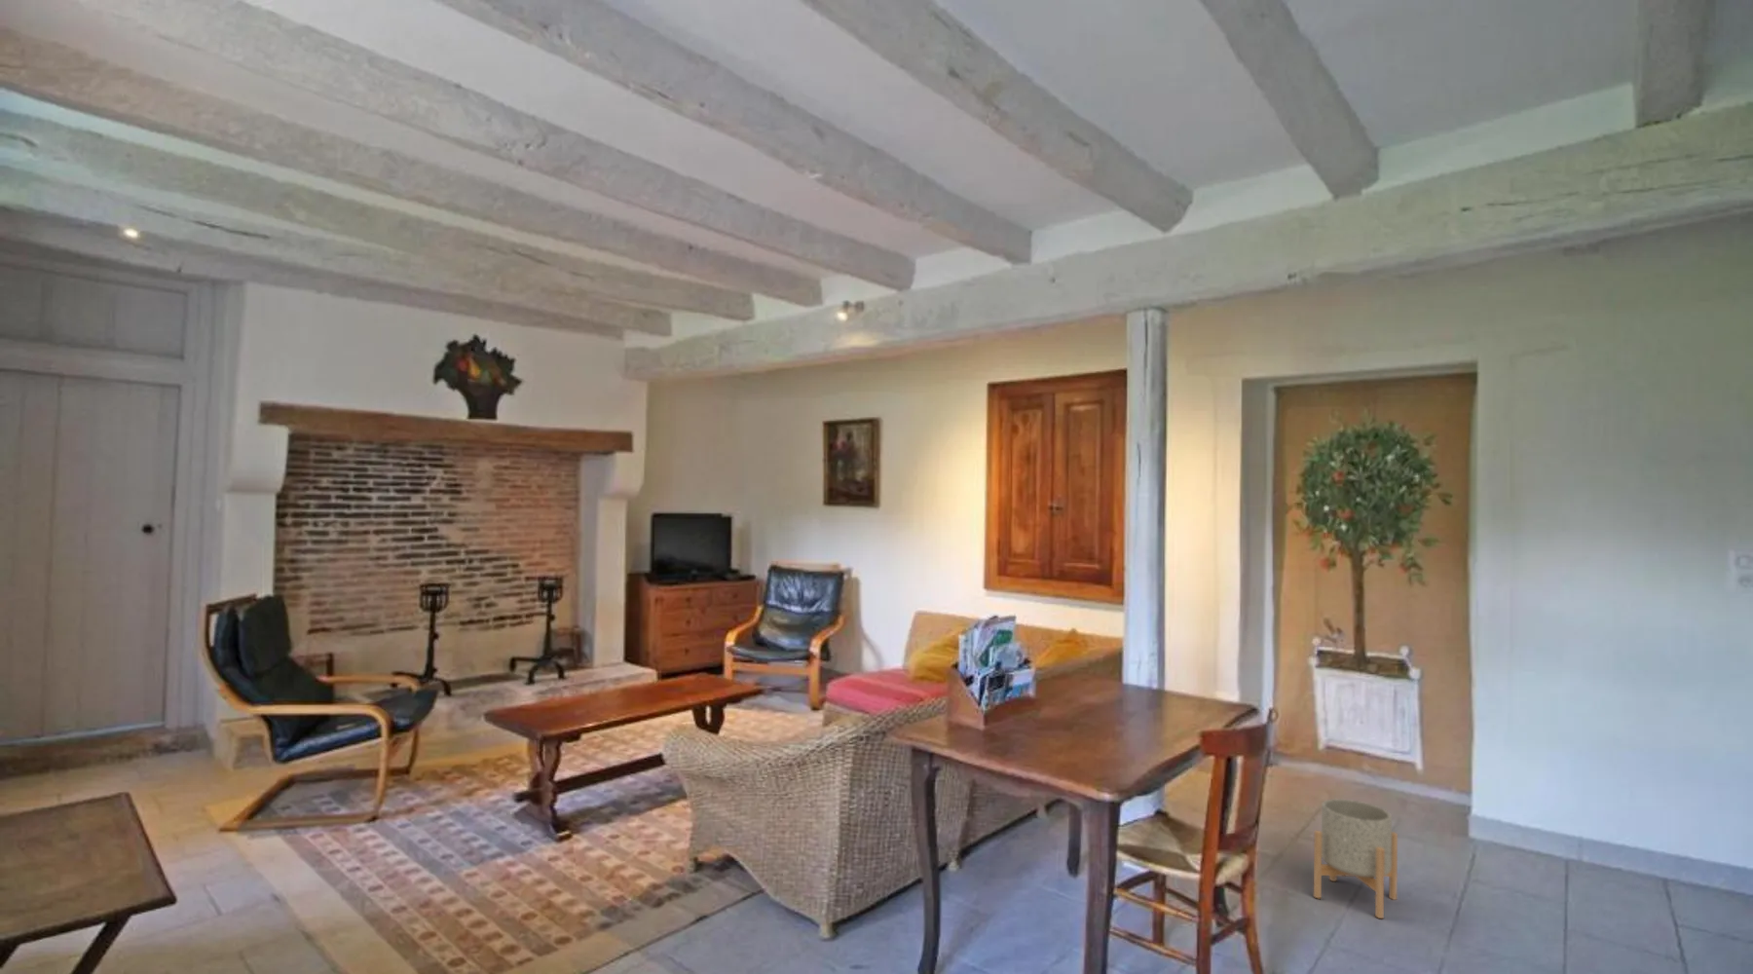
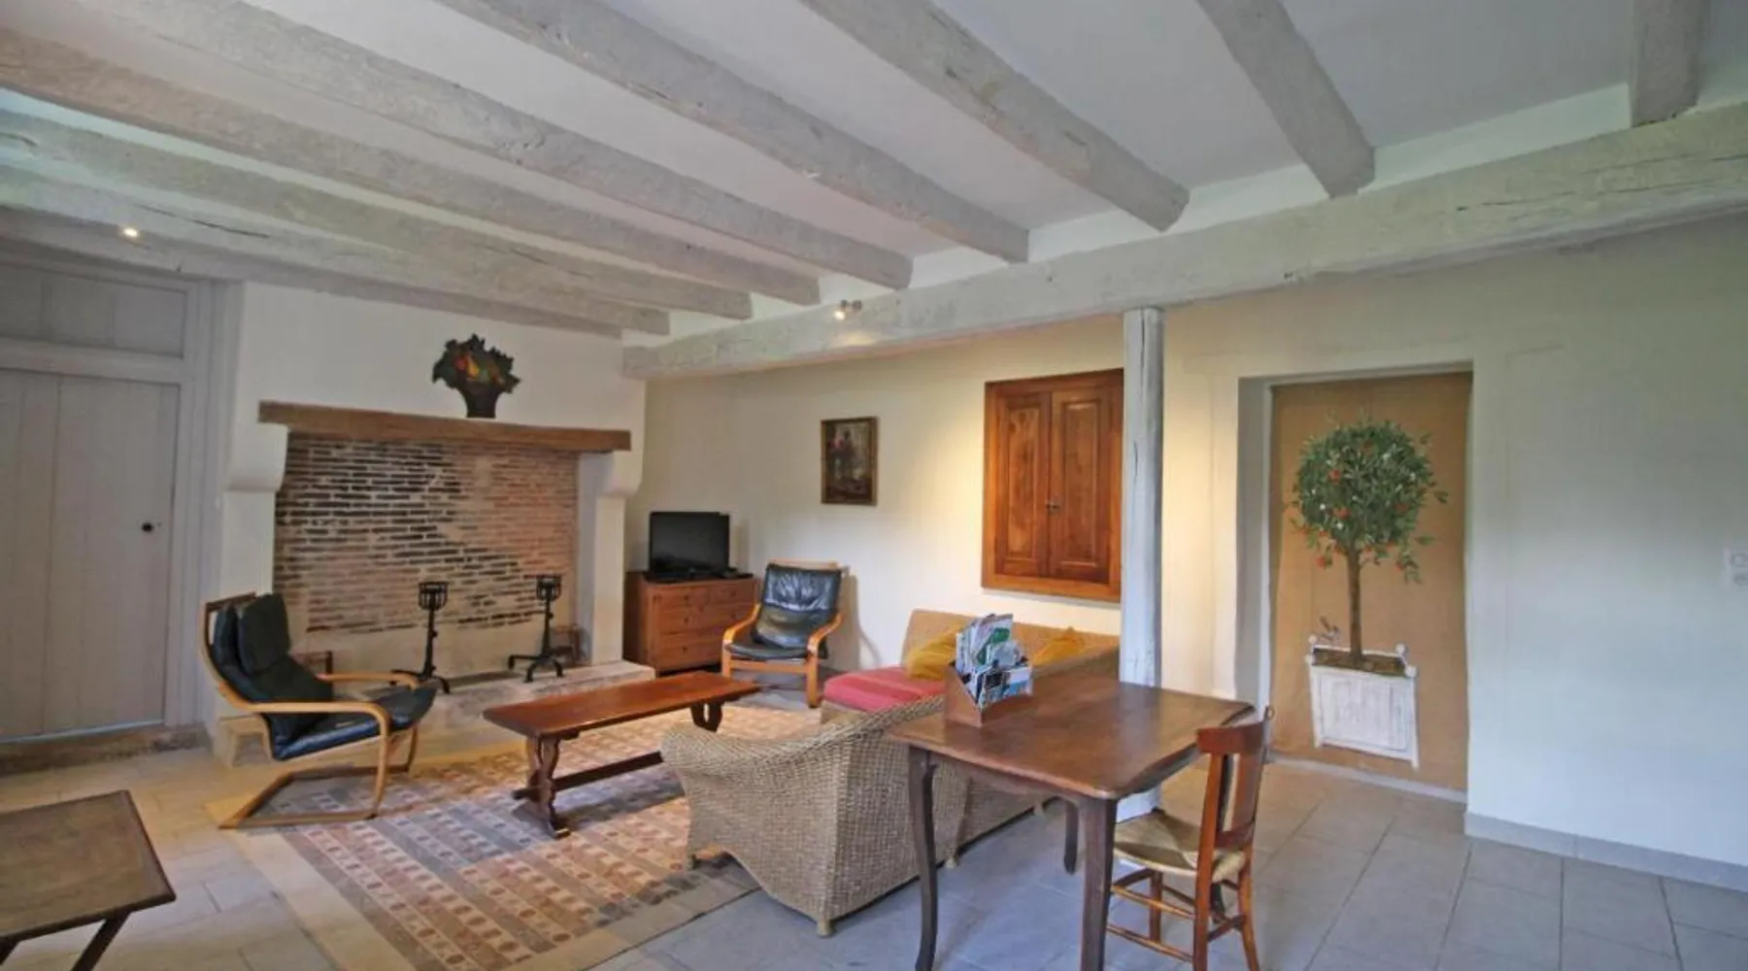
- planter (1356, 853)
